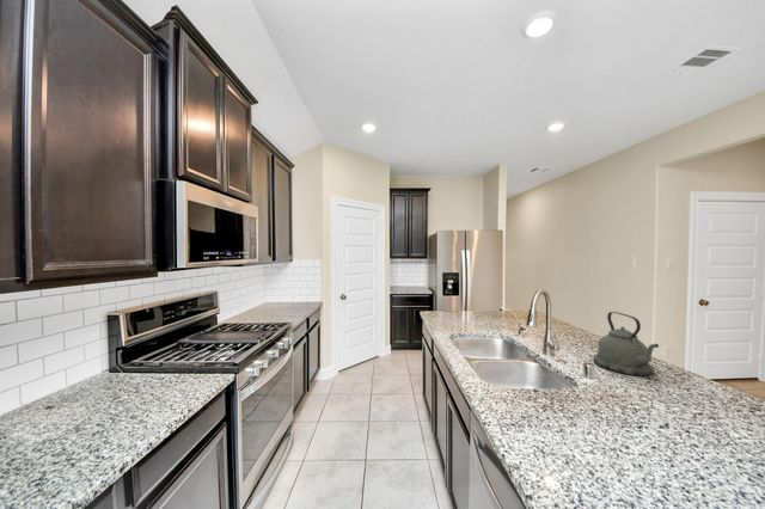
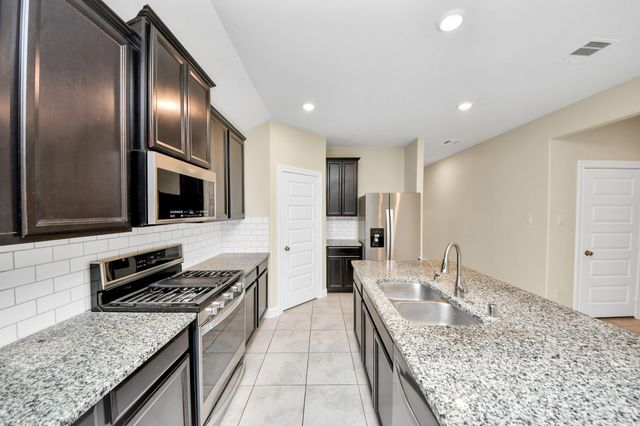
- kettle (626, 341)
